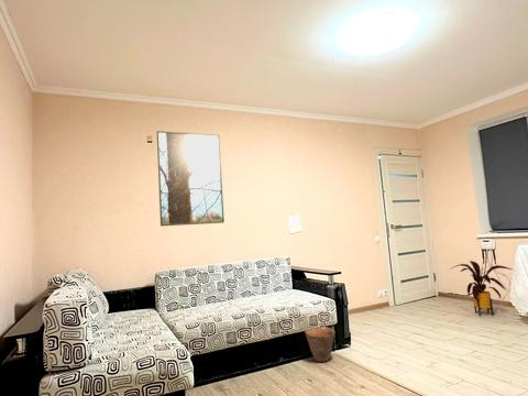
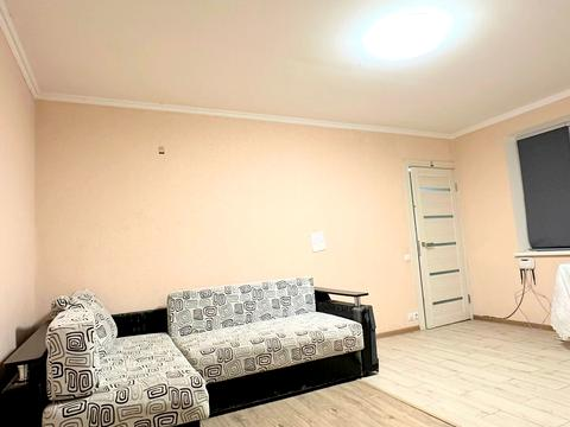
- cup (320, 345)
- house plant (477, 287)
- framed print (190, 178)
